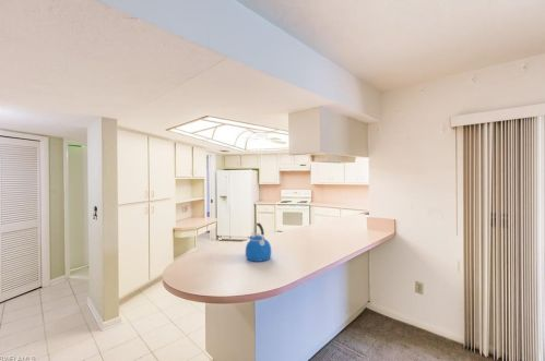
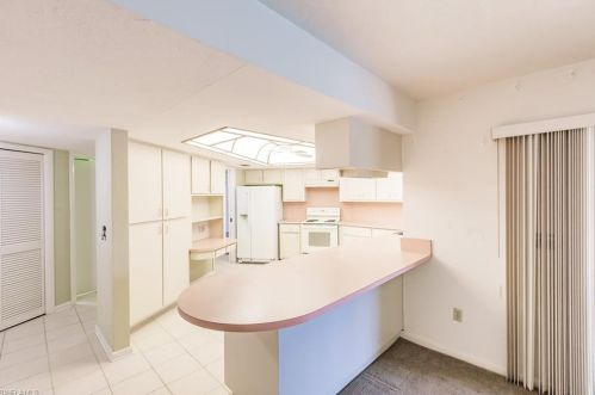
- kettle (257, 239)
